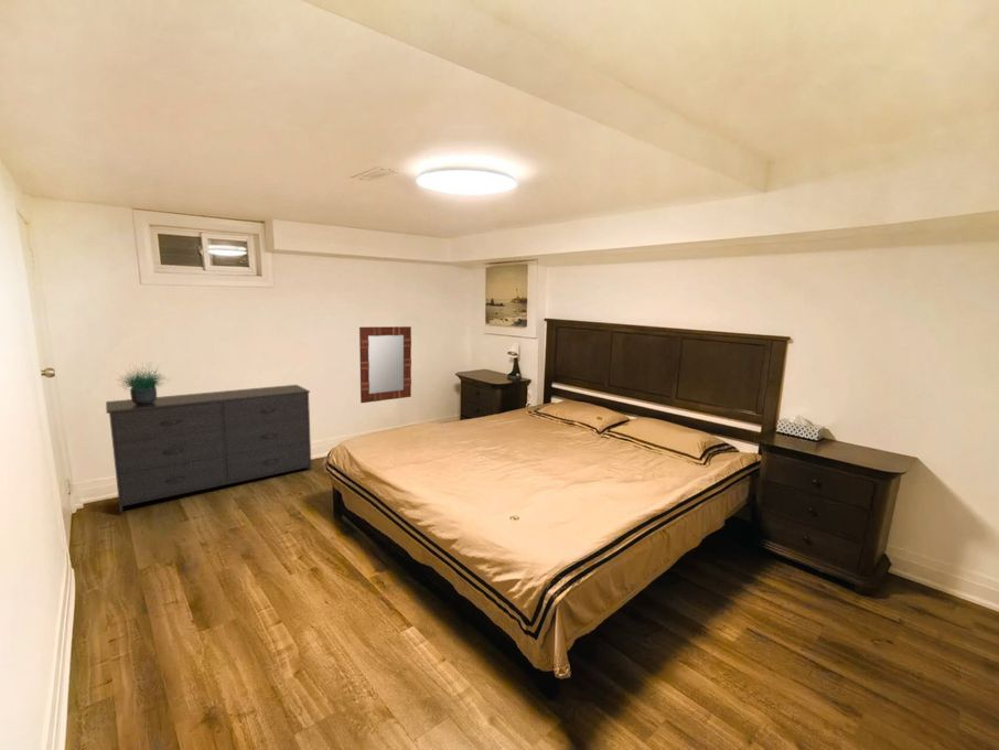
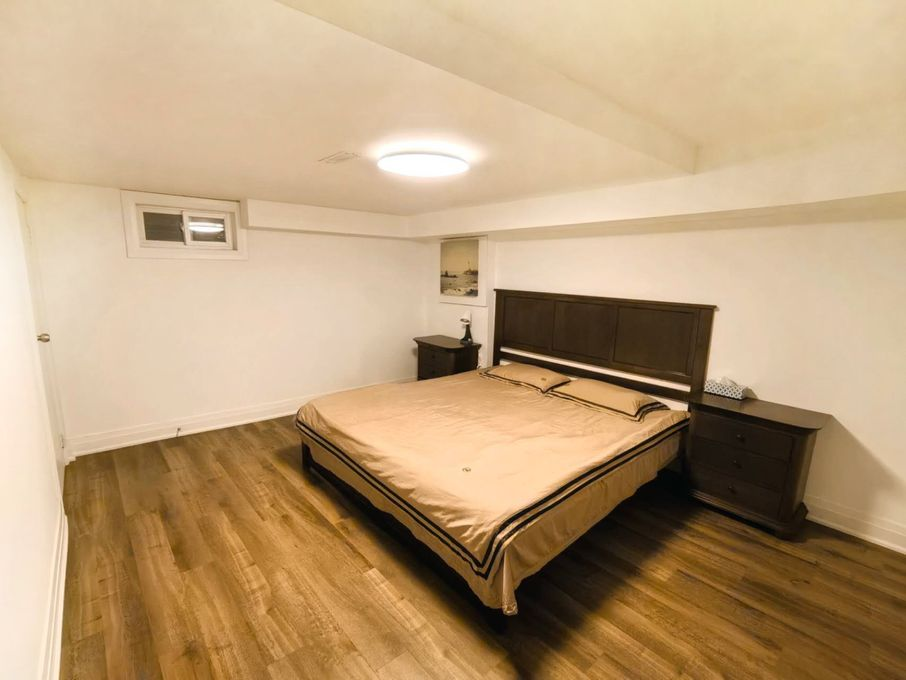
- home mirror (386, 363)
- dresser (219, 440)
- potted plant (142, 379)
